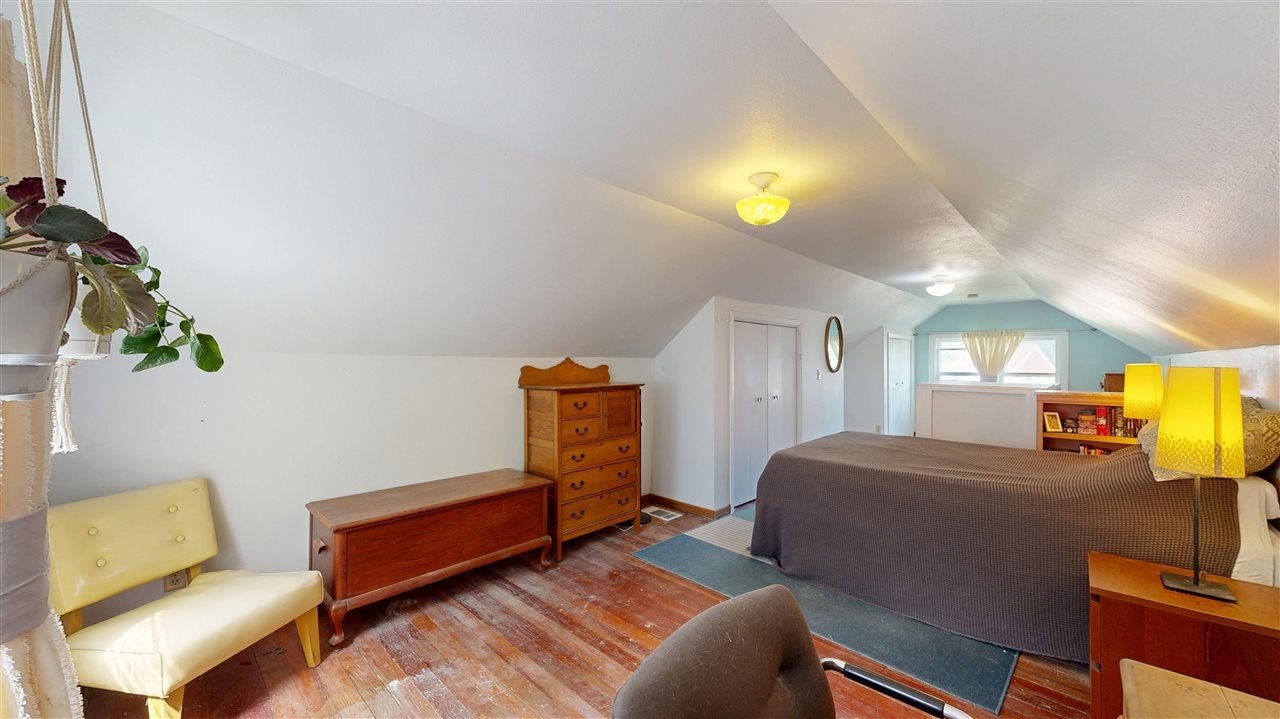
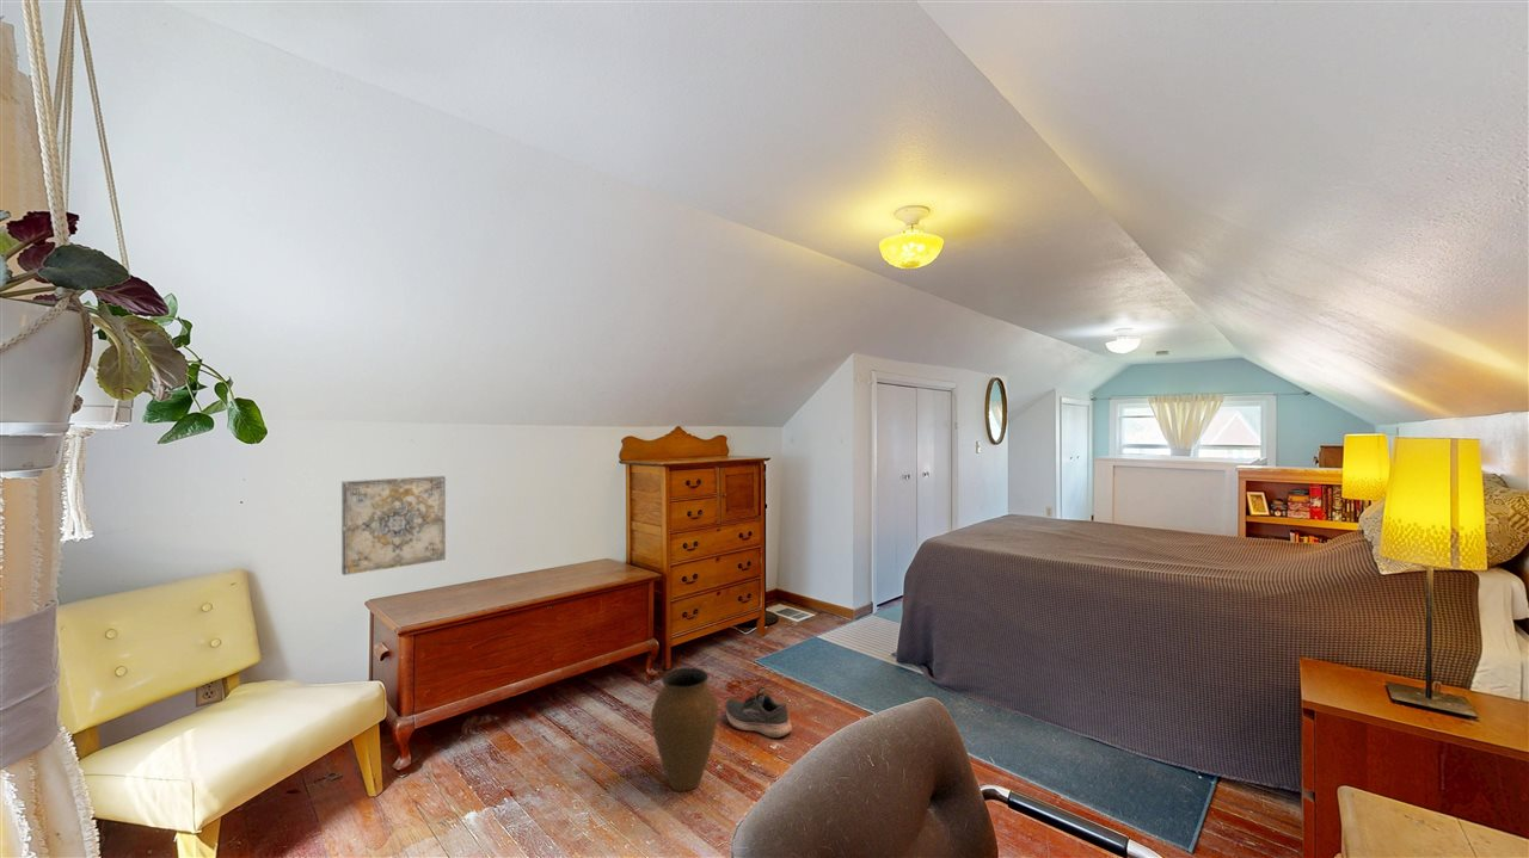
+ shoe (756, 705)
+ wall art (395, 521)
+ vase (684, 729)
